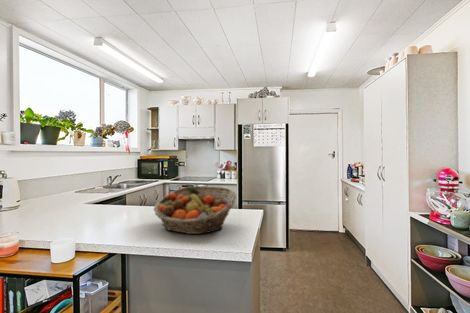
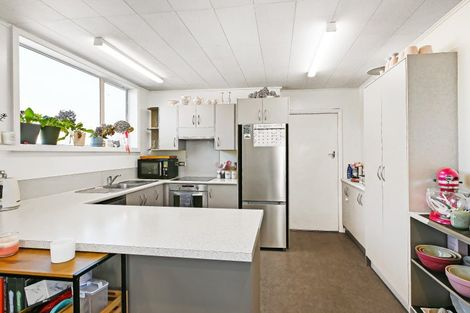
- fruit basket (195, 207)
